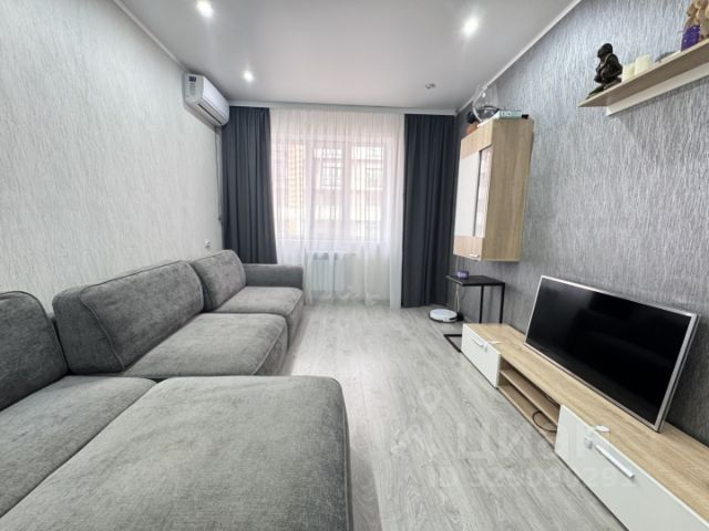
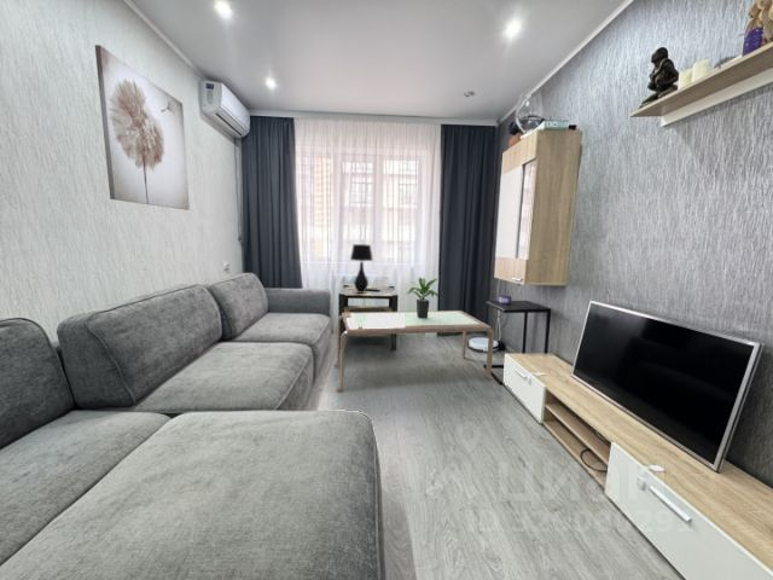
+ table lamp (361, 267)
+ wall art (151, 144)
+ side table (367, 311)
+ coffee table (411, 332)
+ potted plant (423, 297)
